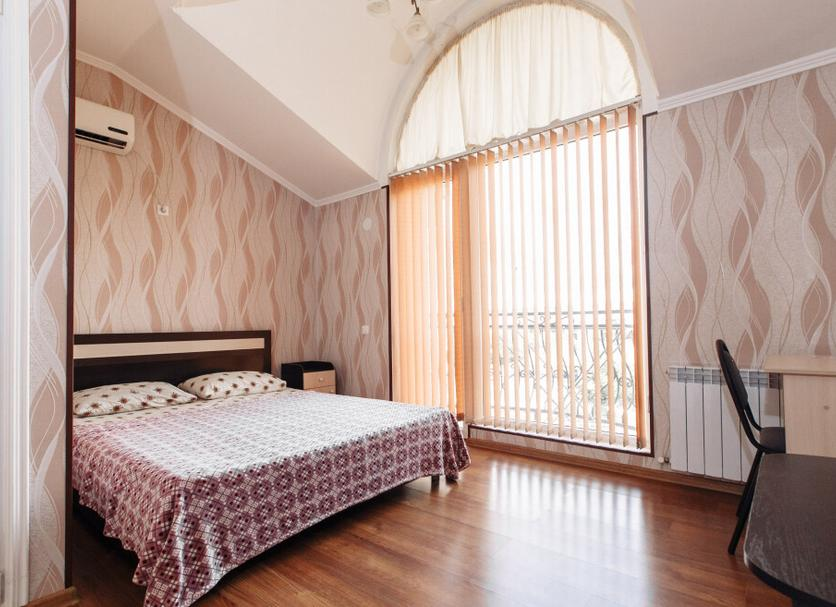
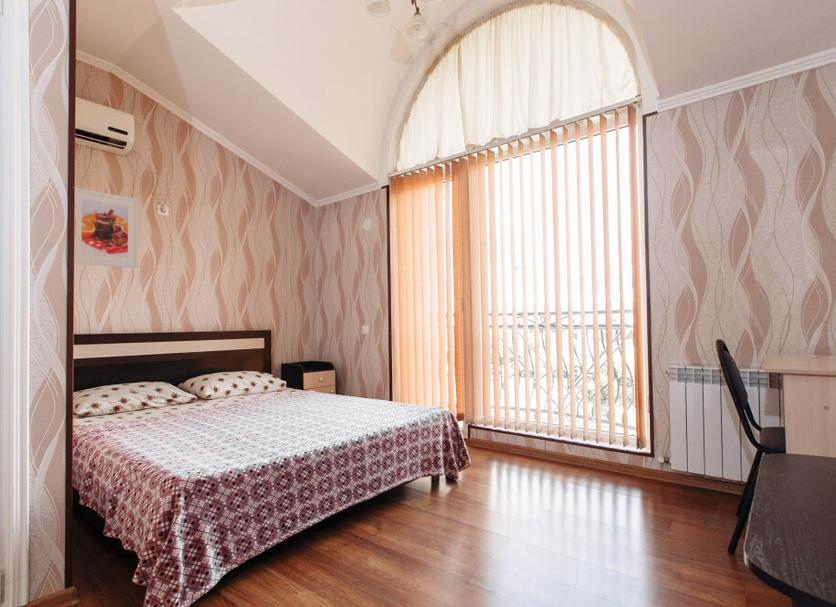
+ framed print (105, 229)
